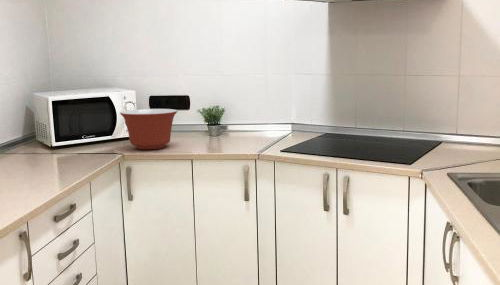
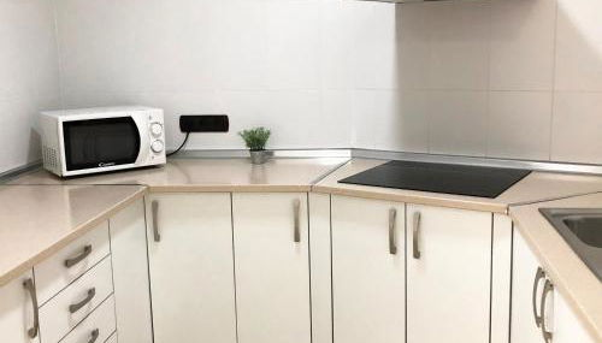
- mixing bowl (149, 129)
